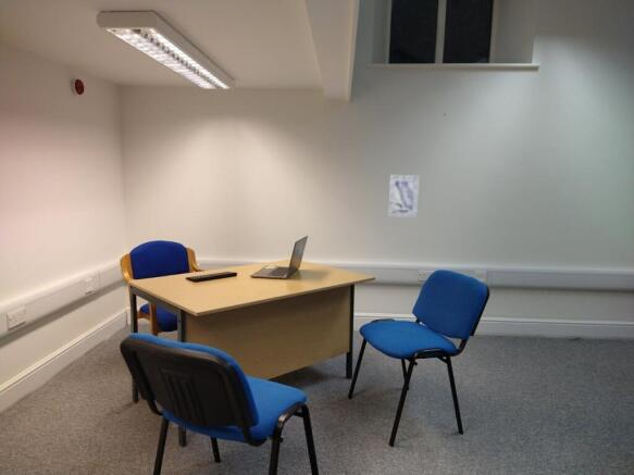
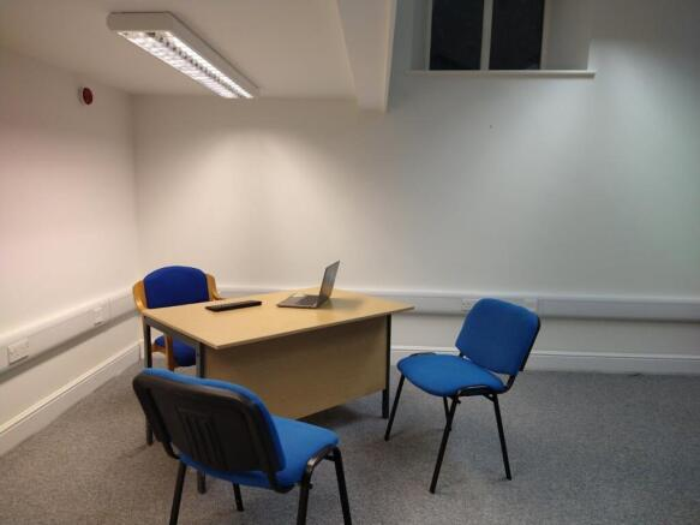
- wall art (403, 196)
